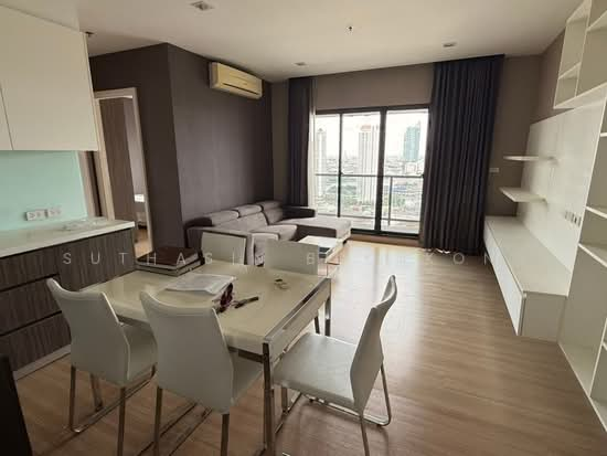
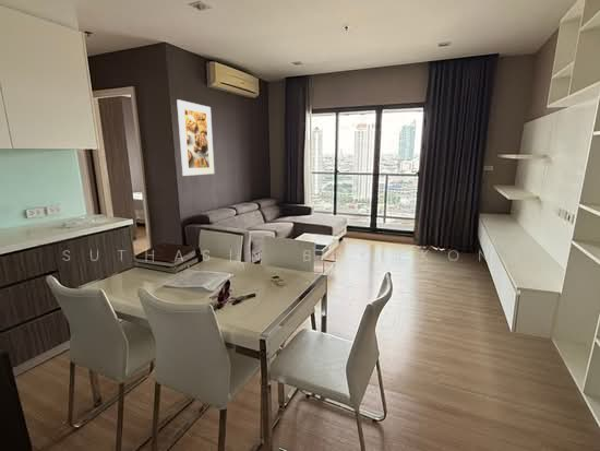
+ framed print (196, 140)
